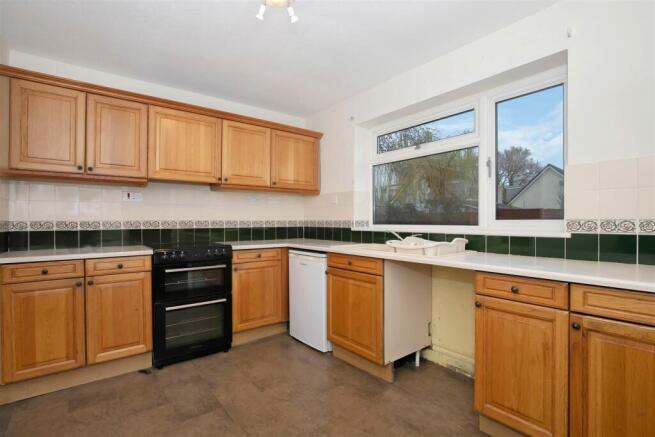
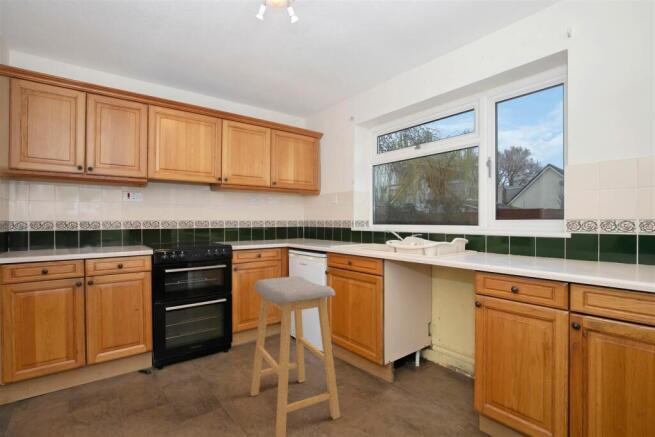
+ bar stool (289, 343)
